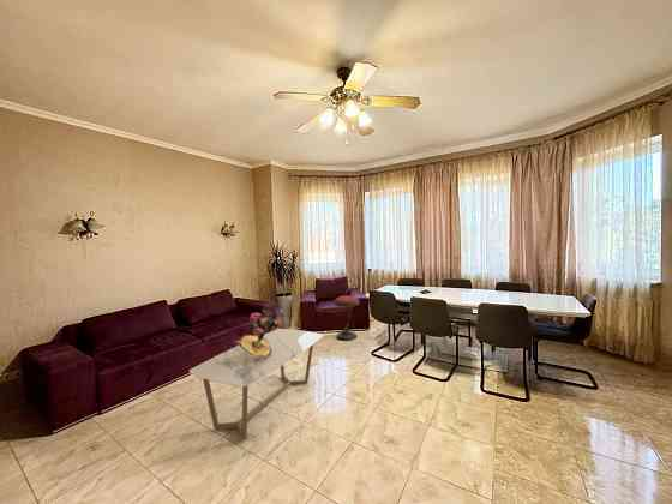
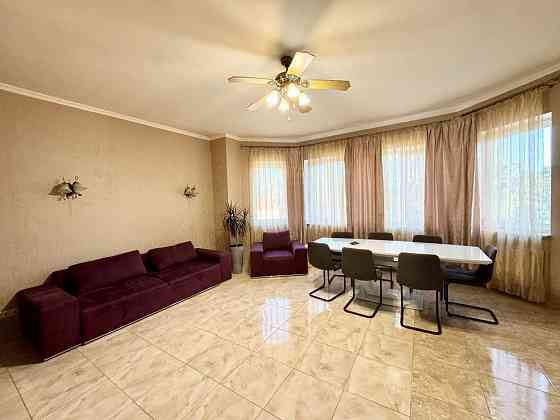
- coffee table (265, 374)
- side table (349, 316)
- bouquet (259, 330)
